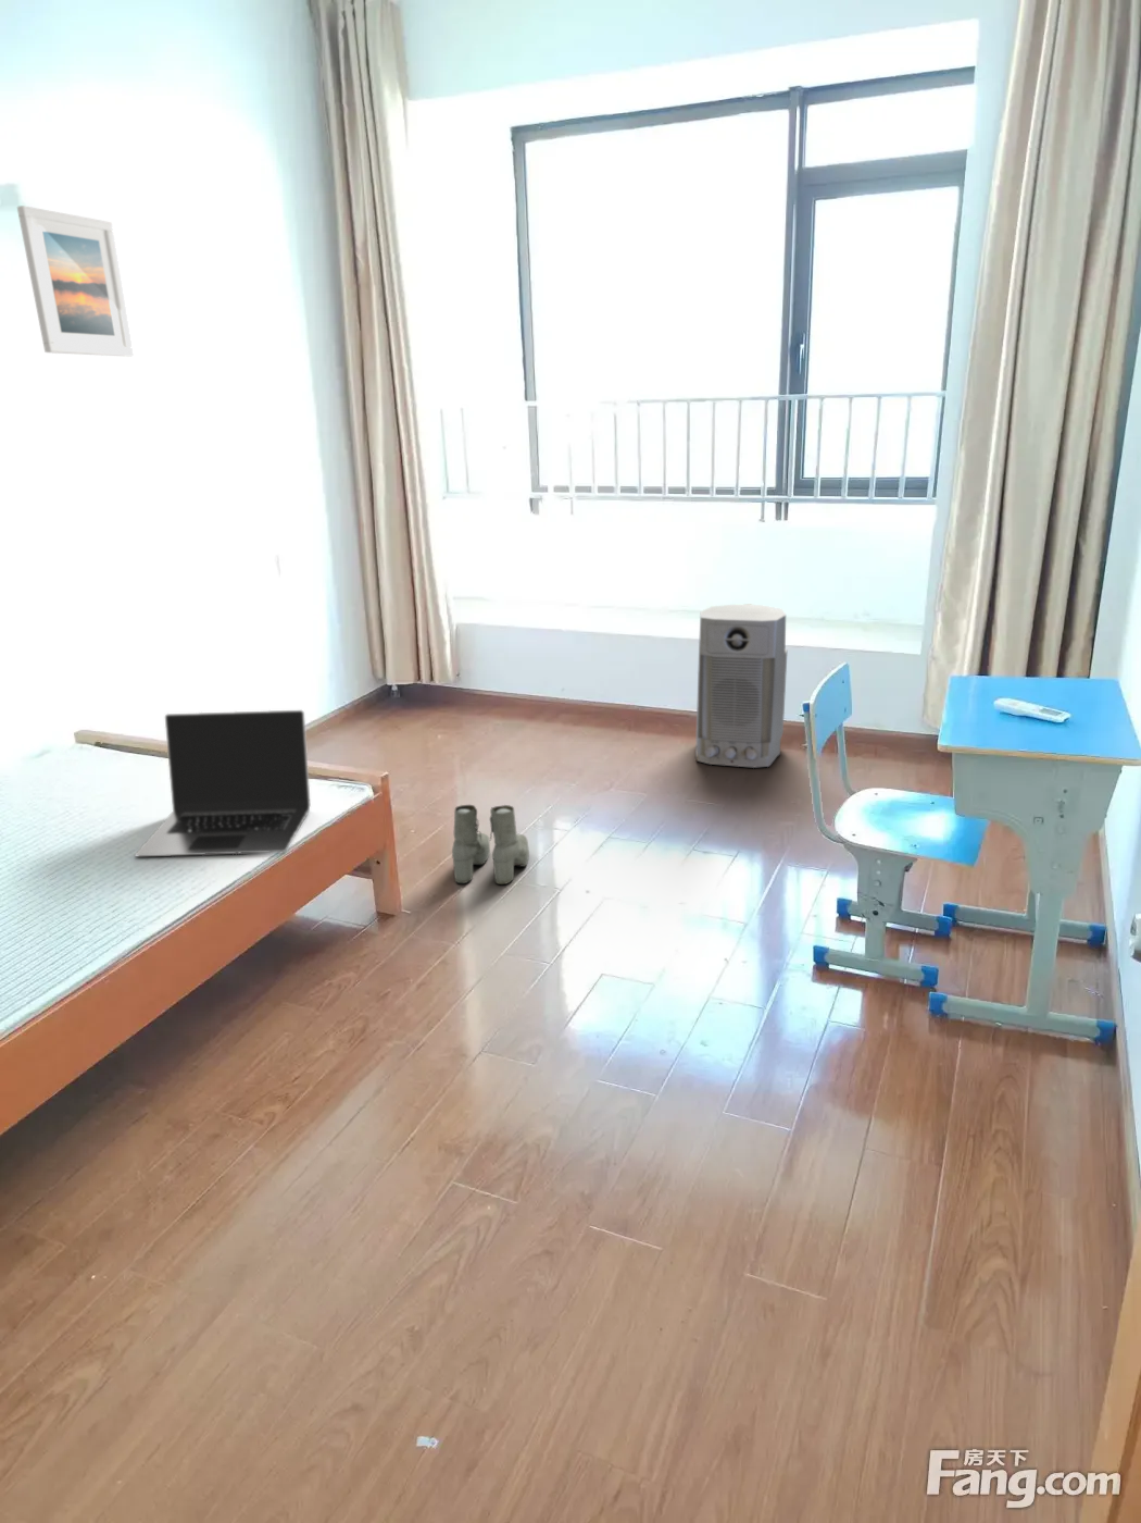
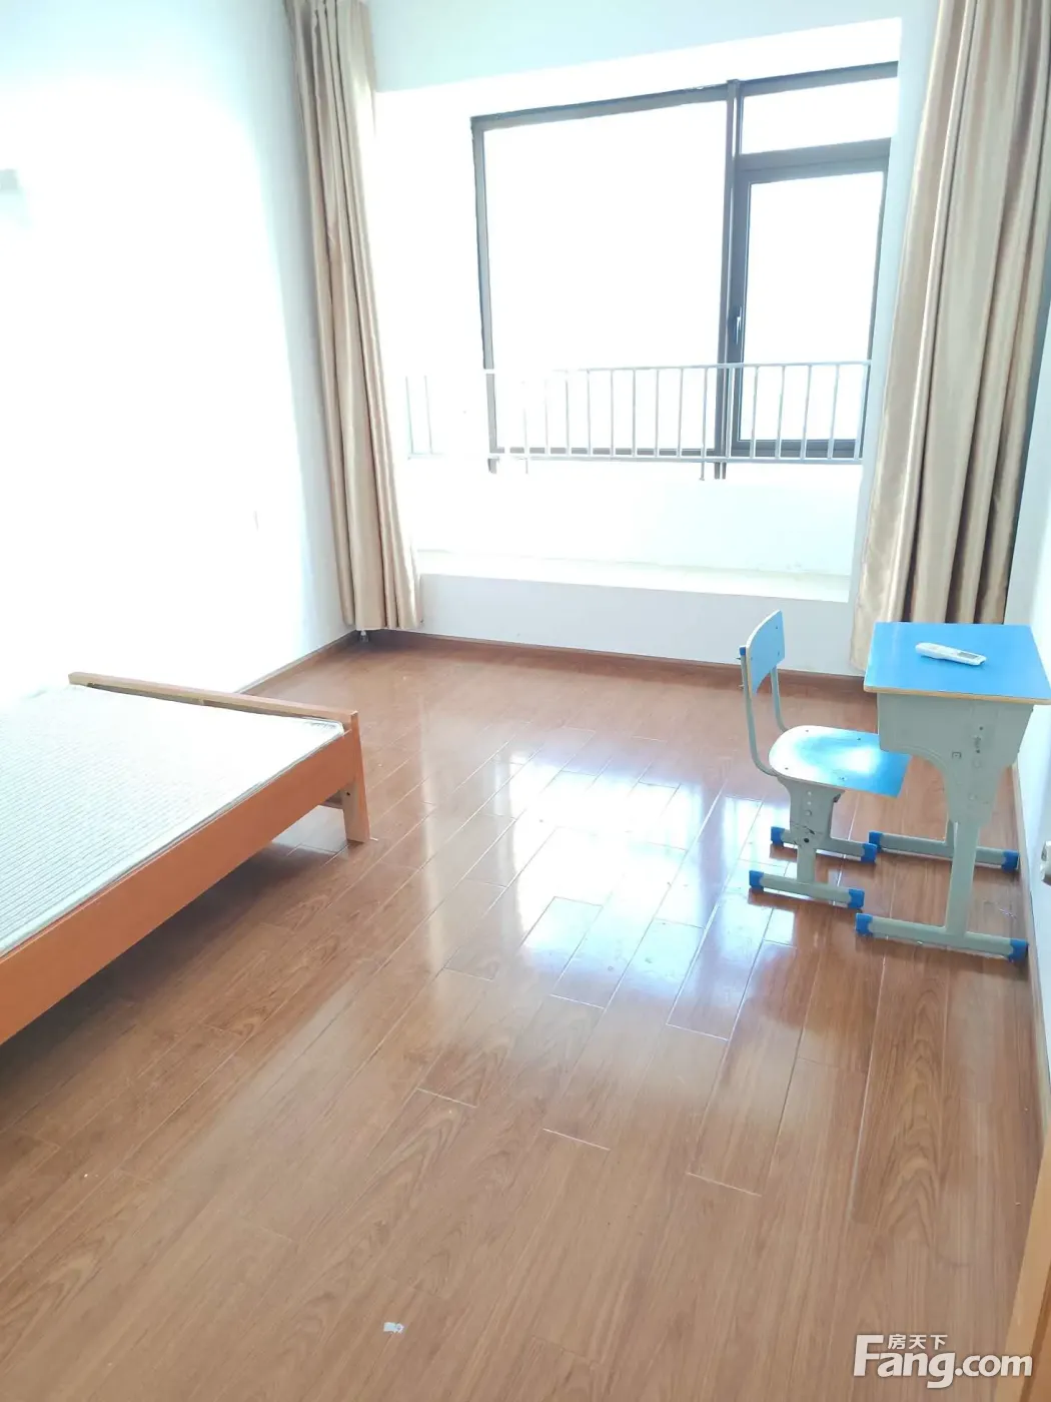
- boots (490, 836)
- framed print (78, 285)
- laptop (223, 779)
- air purifier (739, 684)
